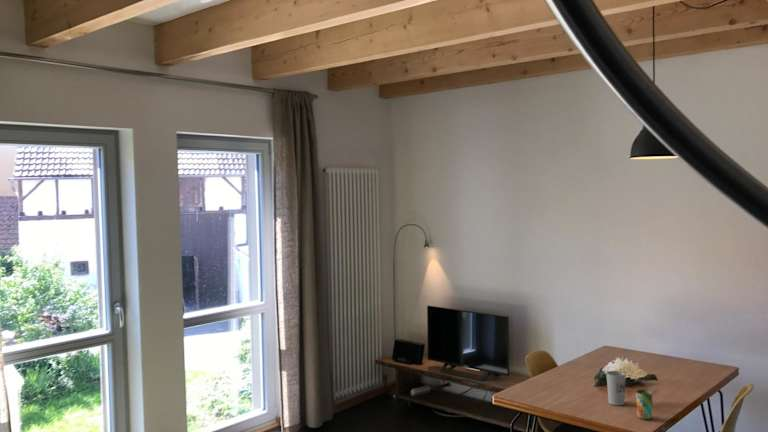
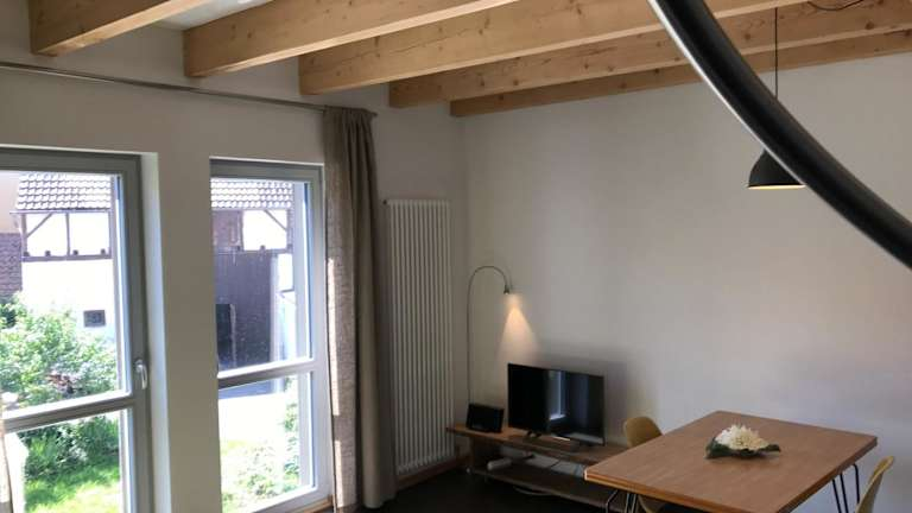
- cup (616, 388)
- cup (644, 404)
